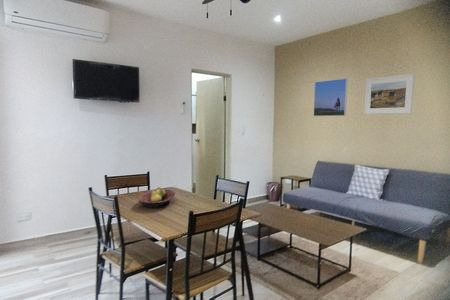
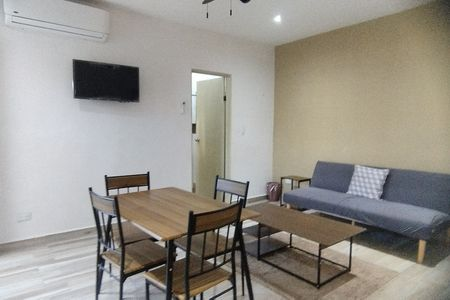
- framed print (329, 98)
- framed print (387, 95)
- fruit bowl (157, 196)
